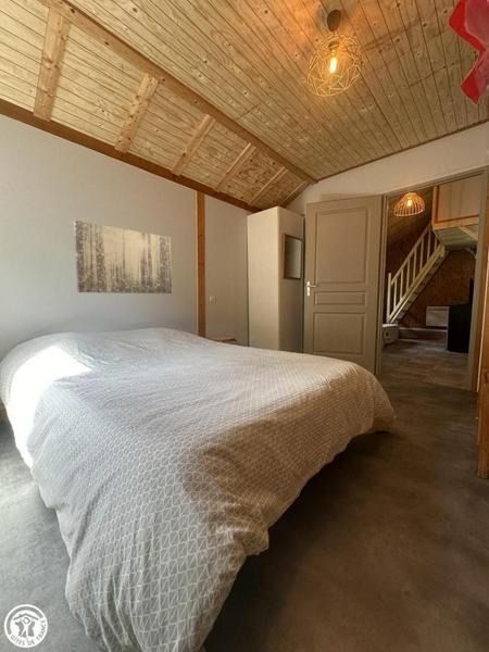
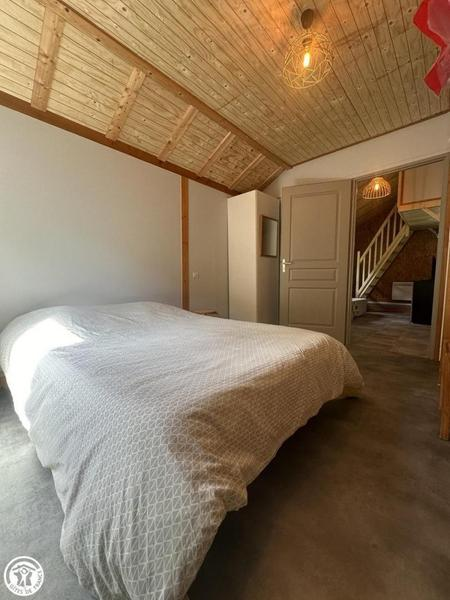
- wall art (128, 262)
